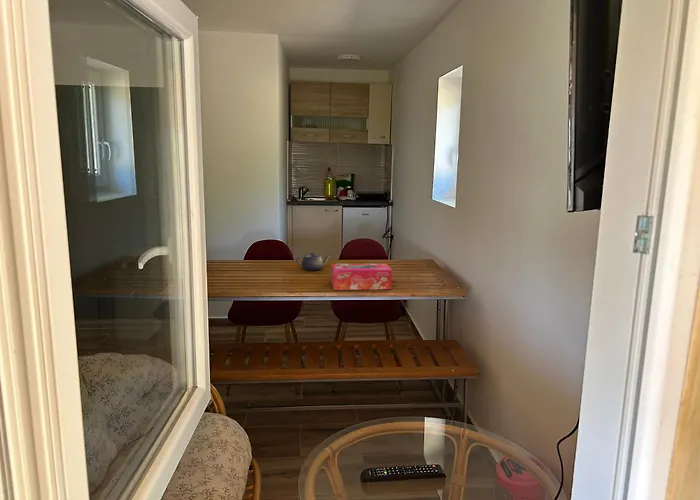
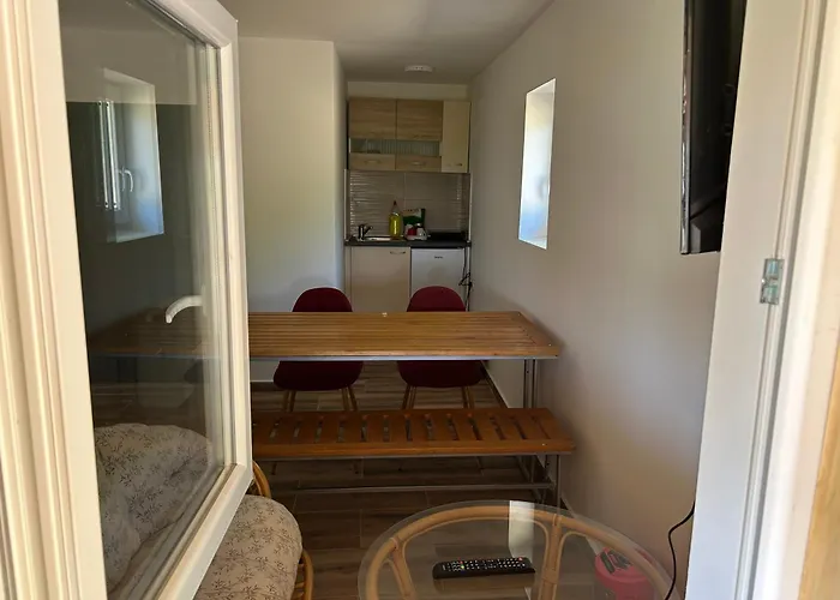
- teapot (313, 260)
- tissue box (360, 276)
